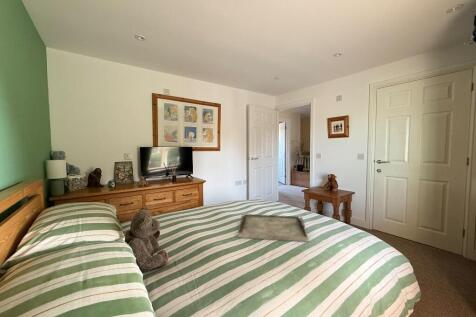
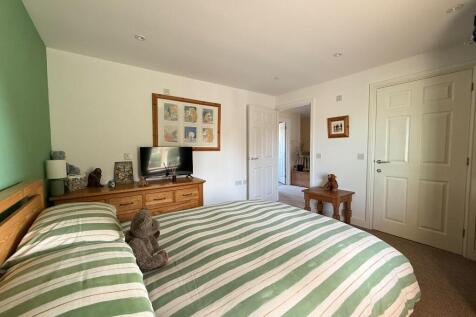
- serving tray (271, 222)
